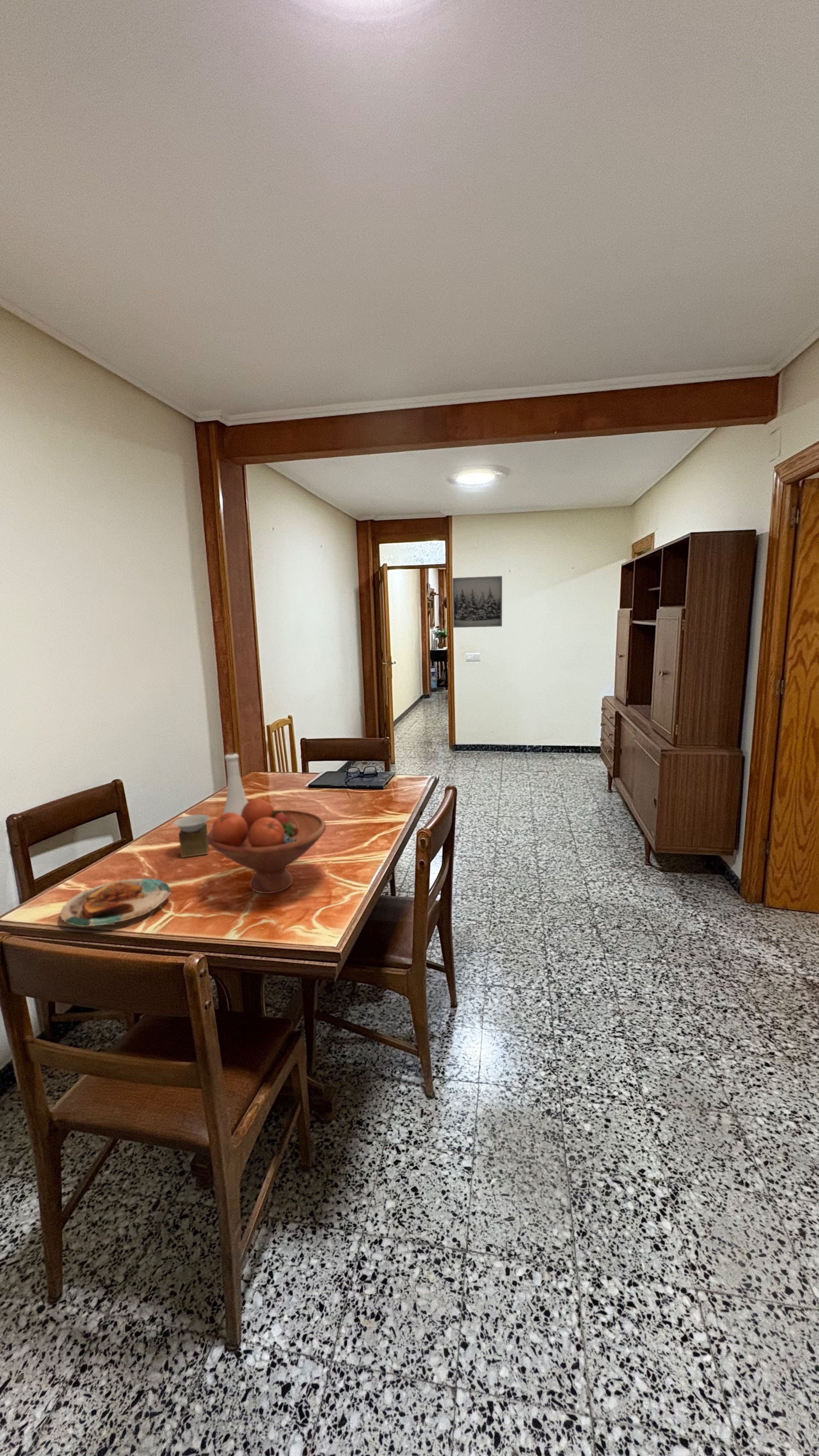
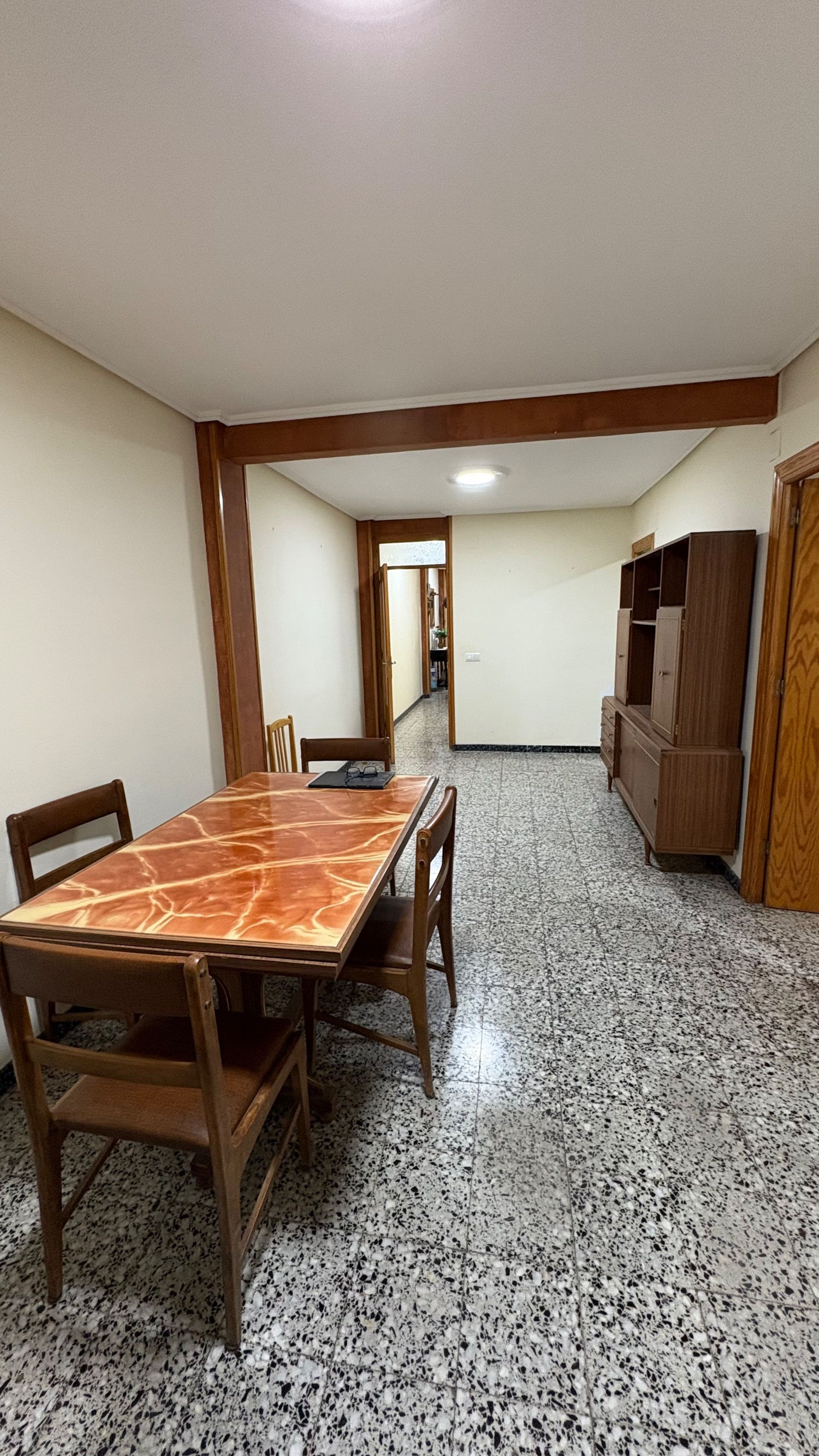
- vase (225, 806)
- wall art (477, 602)
- fruit bowl (269, 846)
- plate (118, 901)
